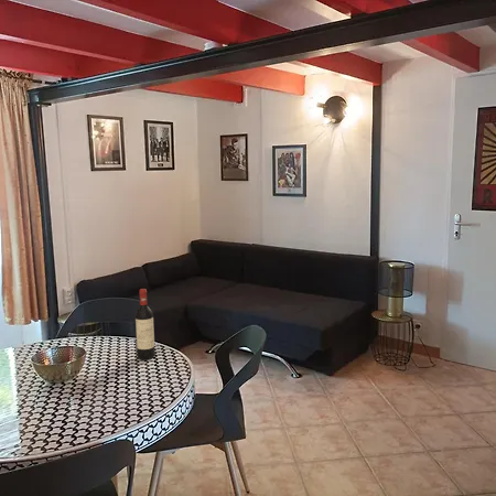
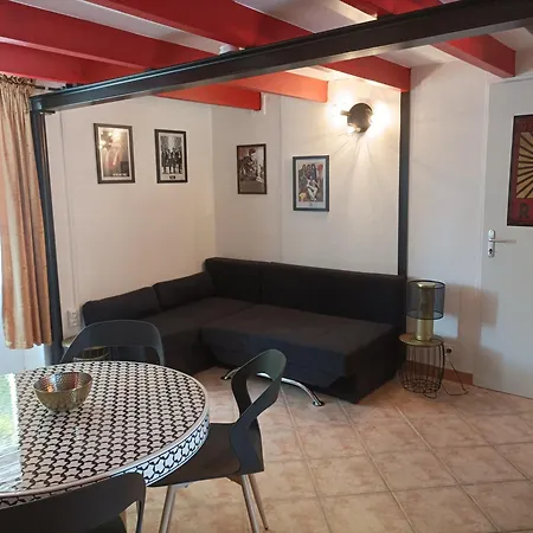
- wine bottle (144, 323)
